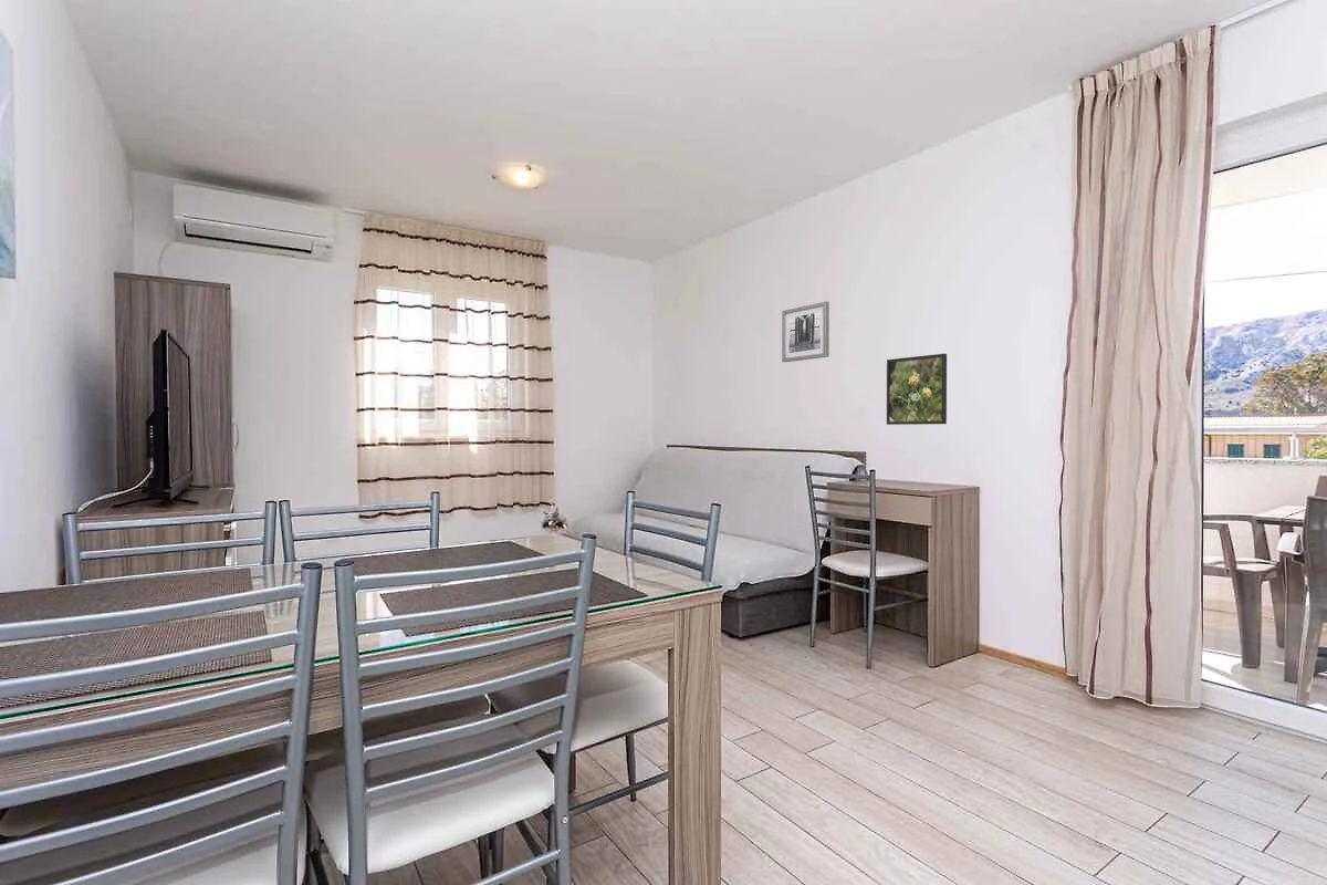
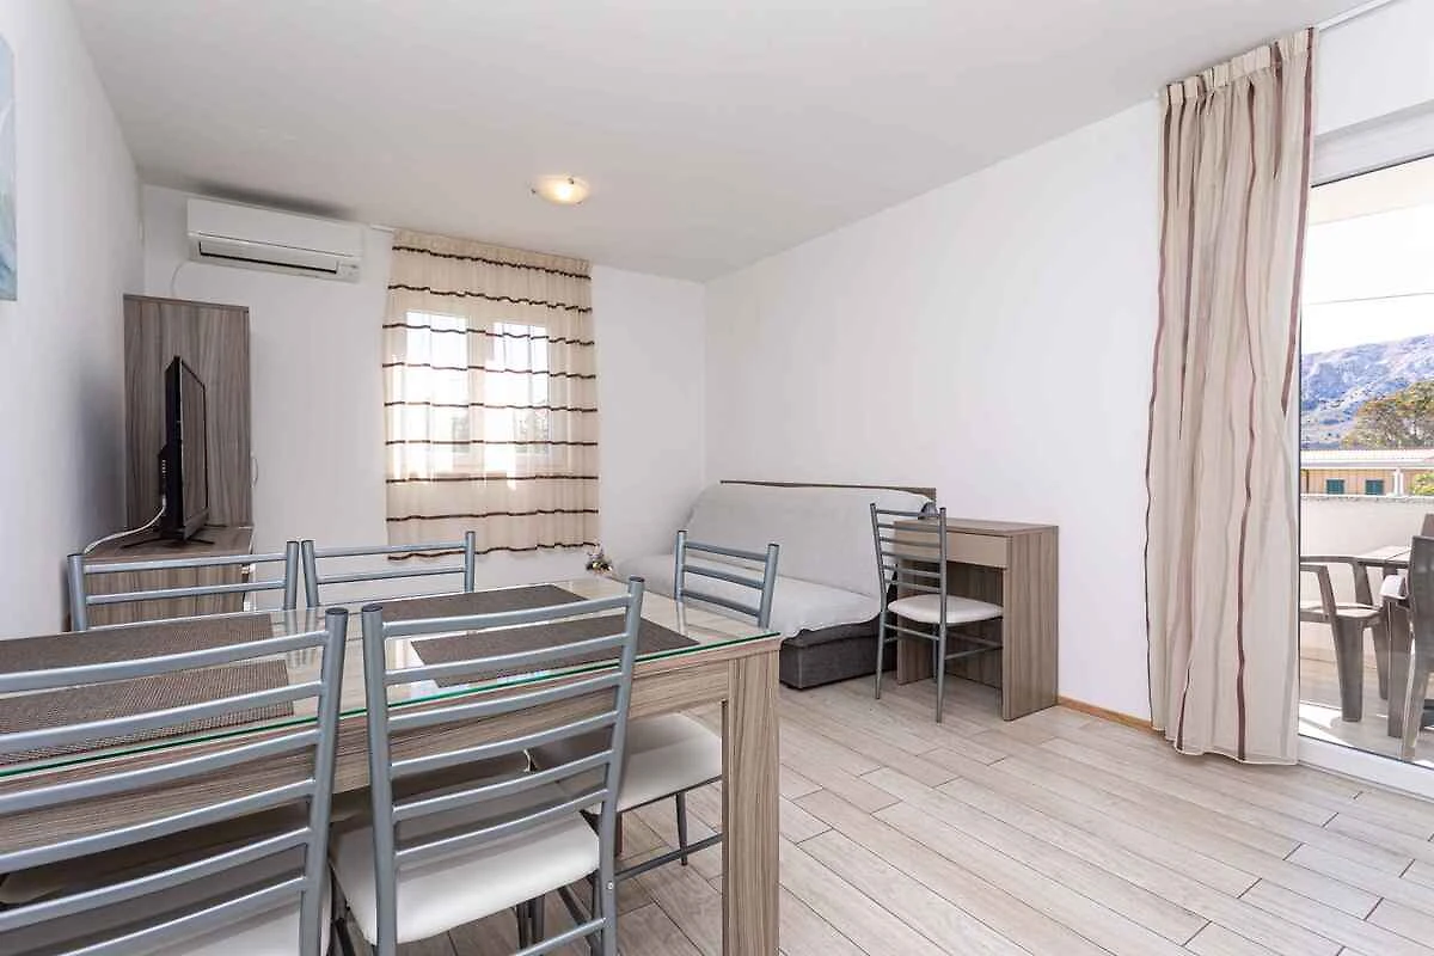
- wall art (804, 333)
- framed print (915, 391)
